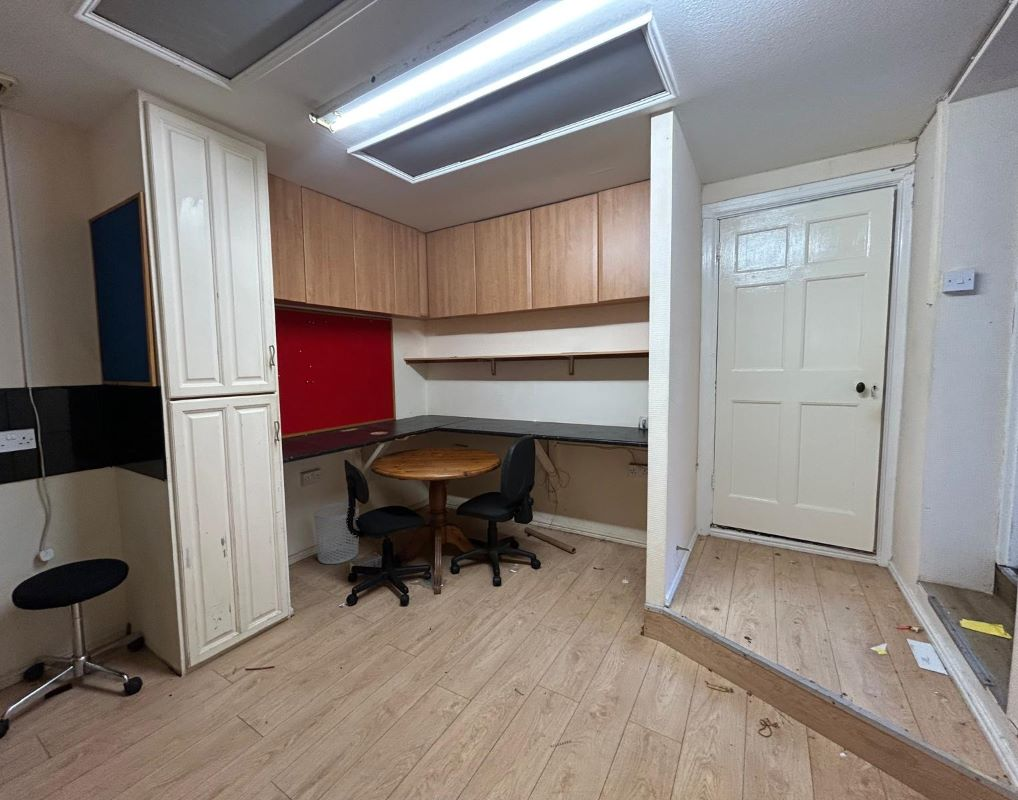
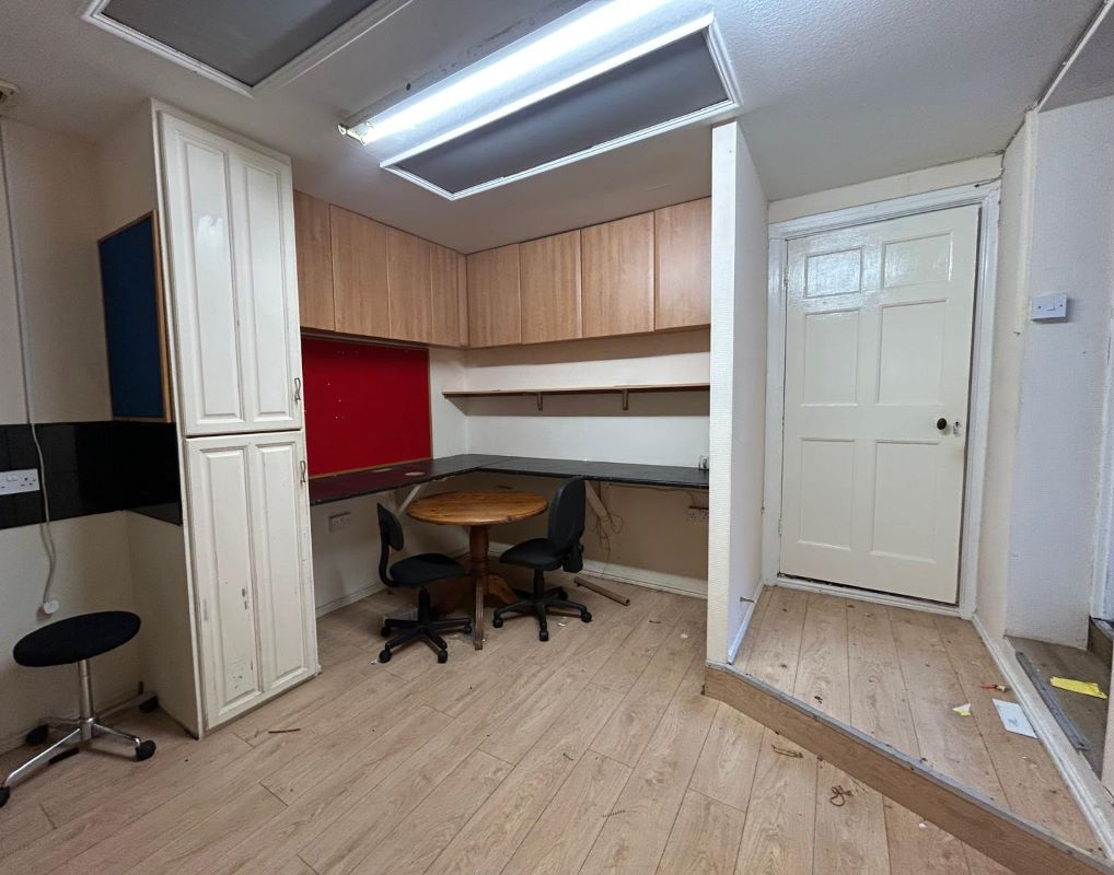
- waste bin (337, 533)
